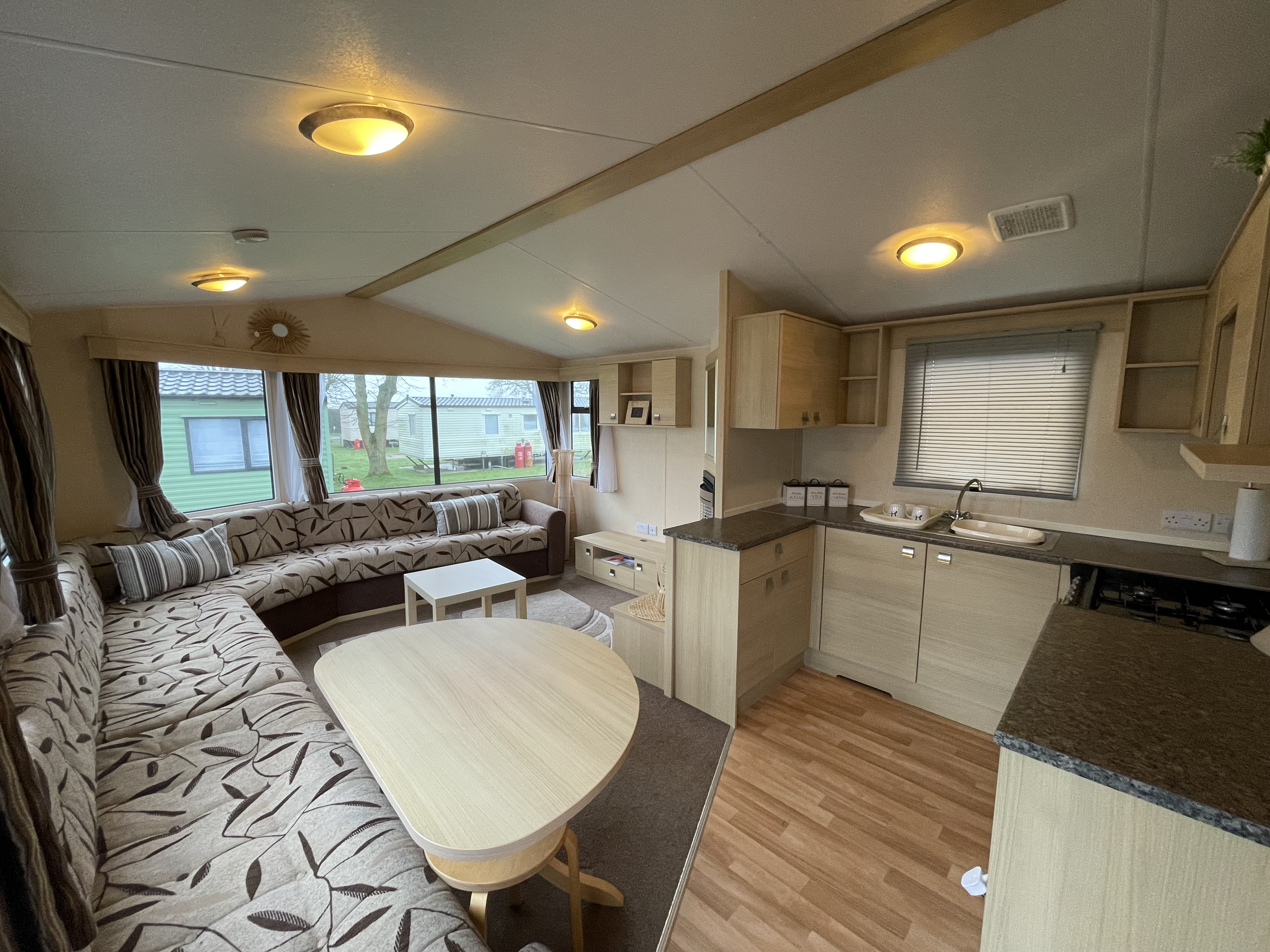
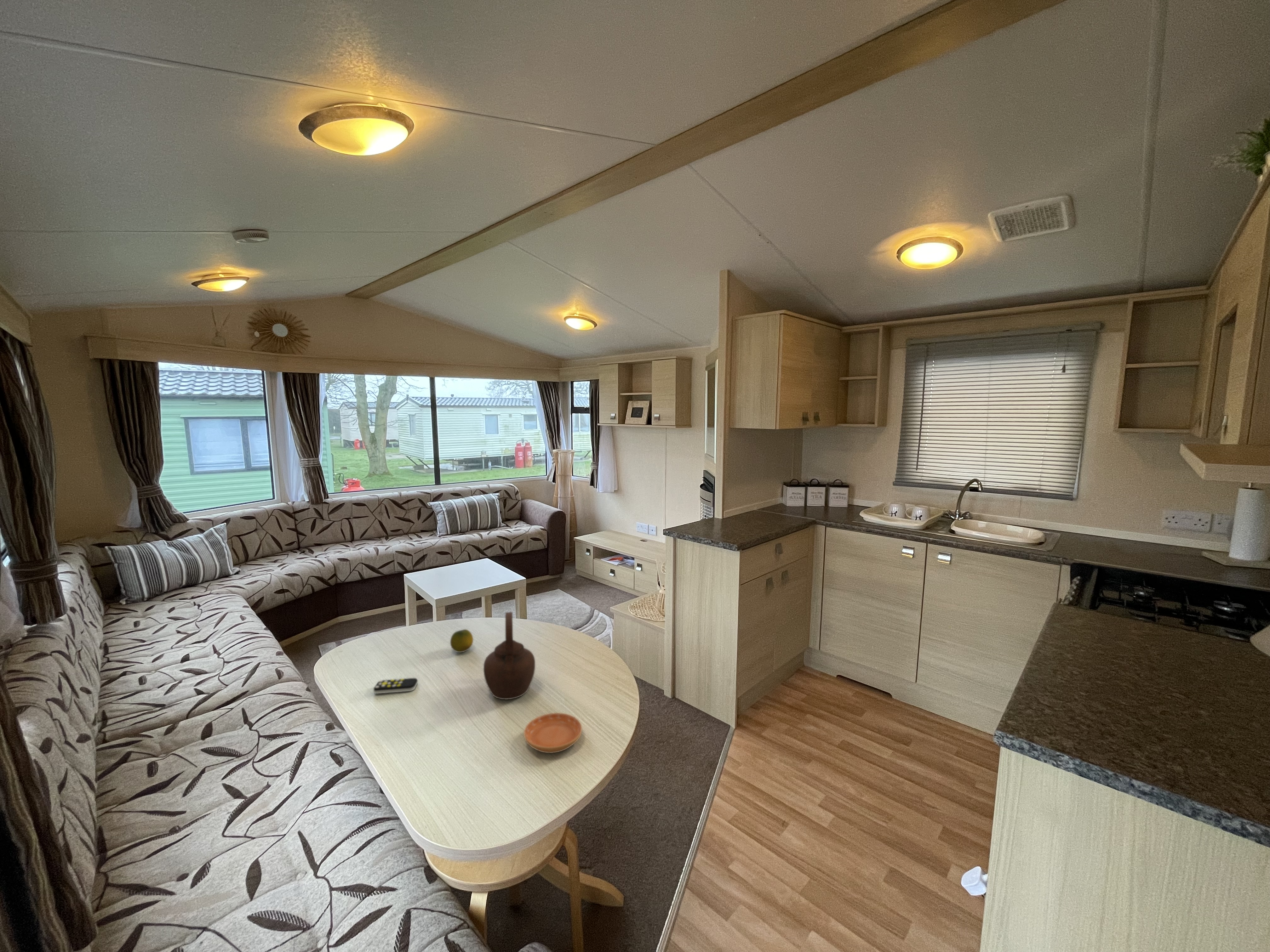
+ saucer (553, 734)
+ fruit (462, 640)
+ remote control (396, 685)
+ teapot (509, 650)
